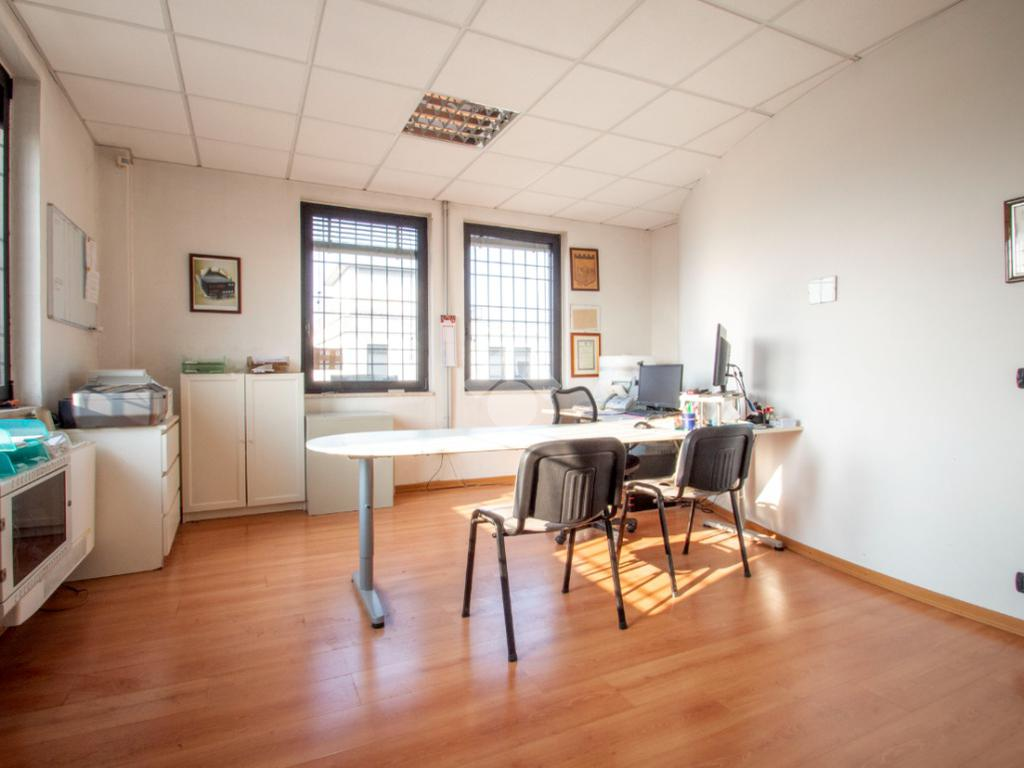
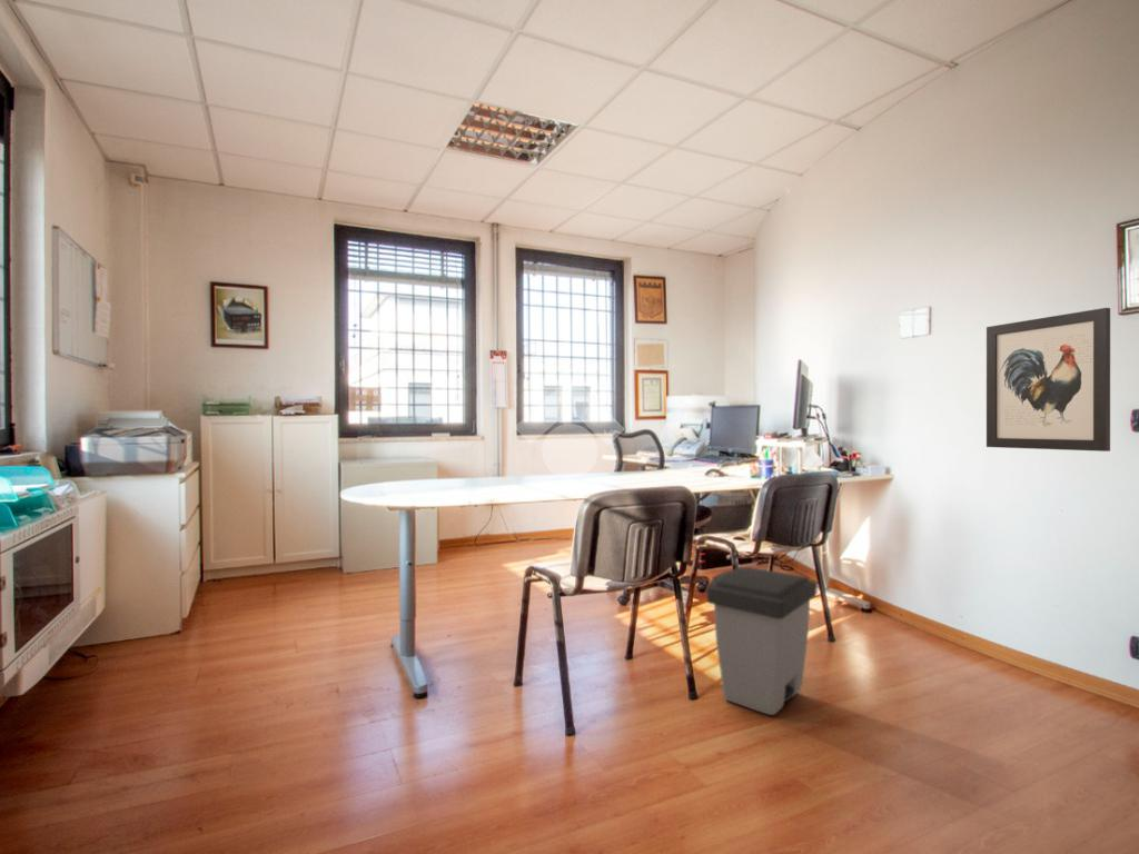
+ wall art (1042, 384)
+ trash can (760, 635)
